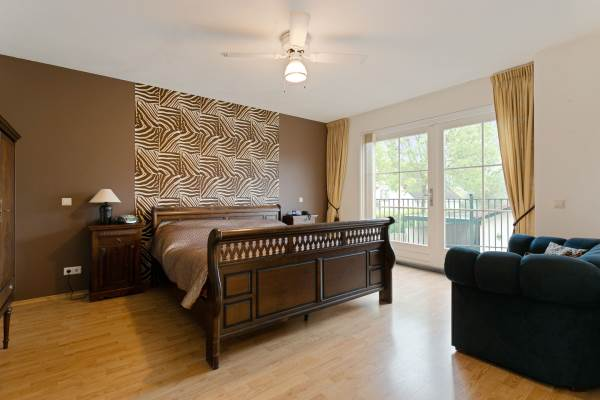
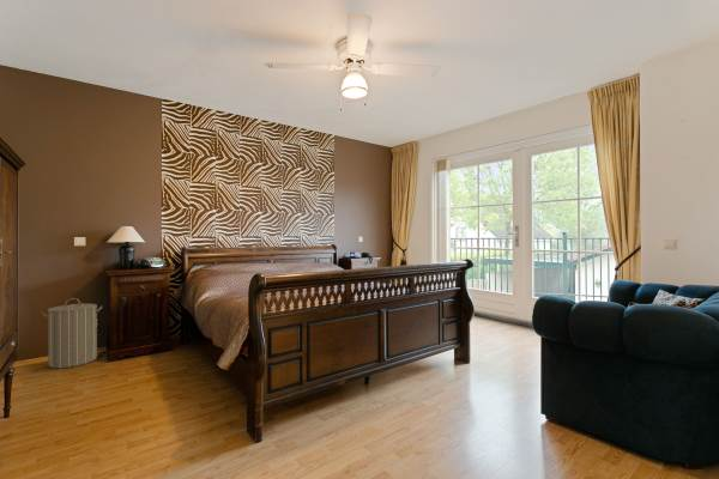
+ laundry hamper (73, 329)
